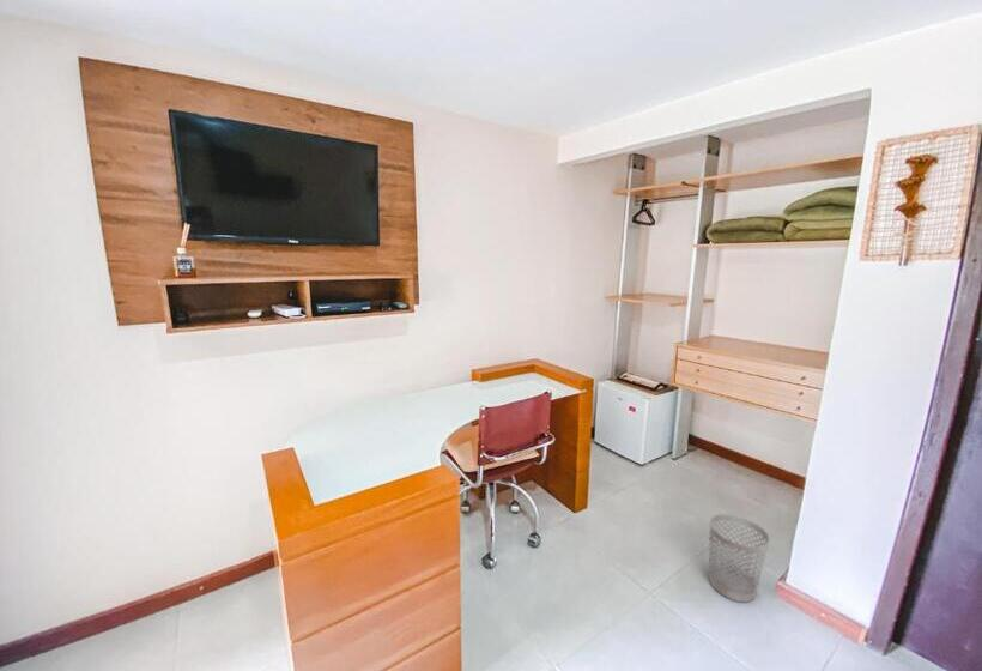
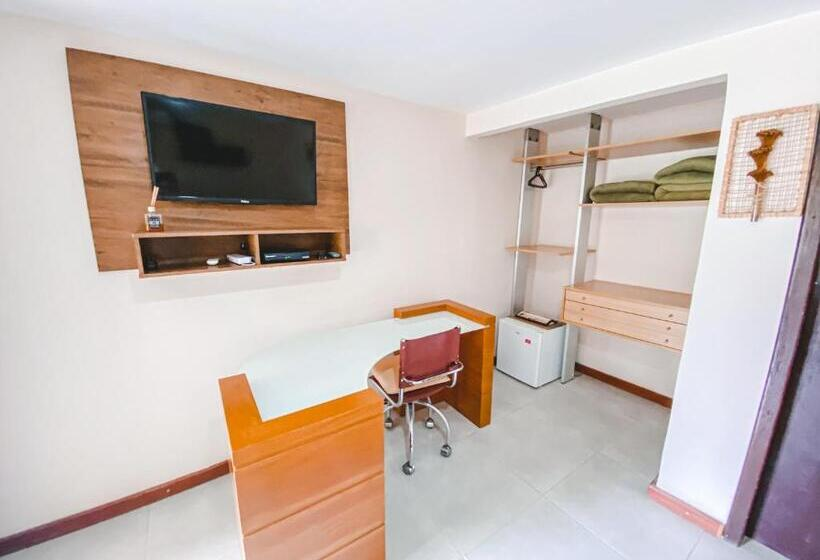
- wastebasket (734, 557)
